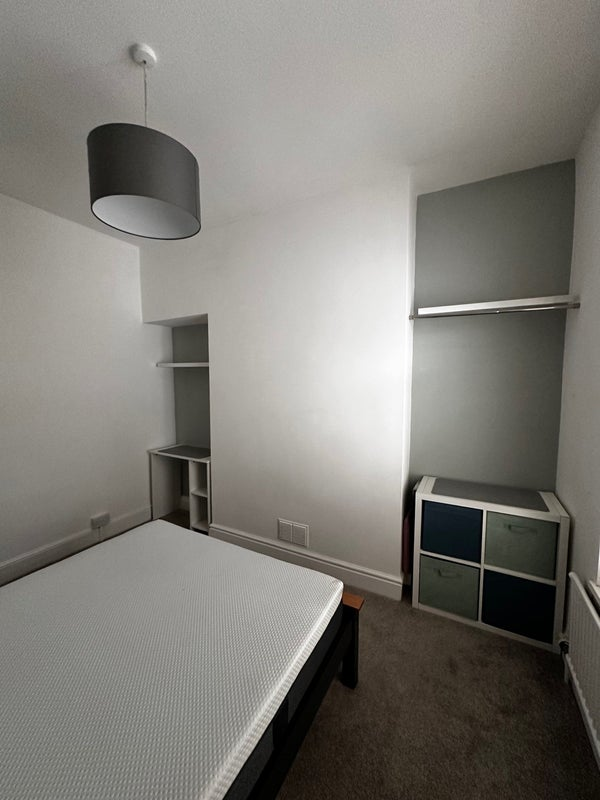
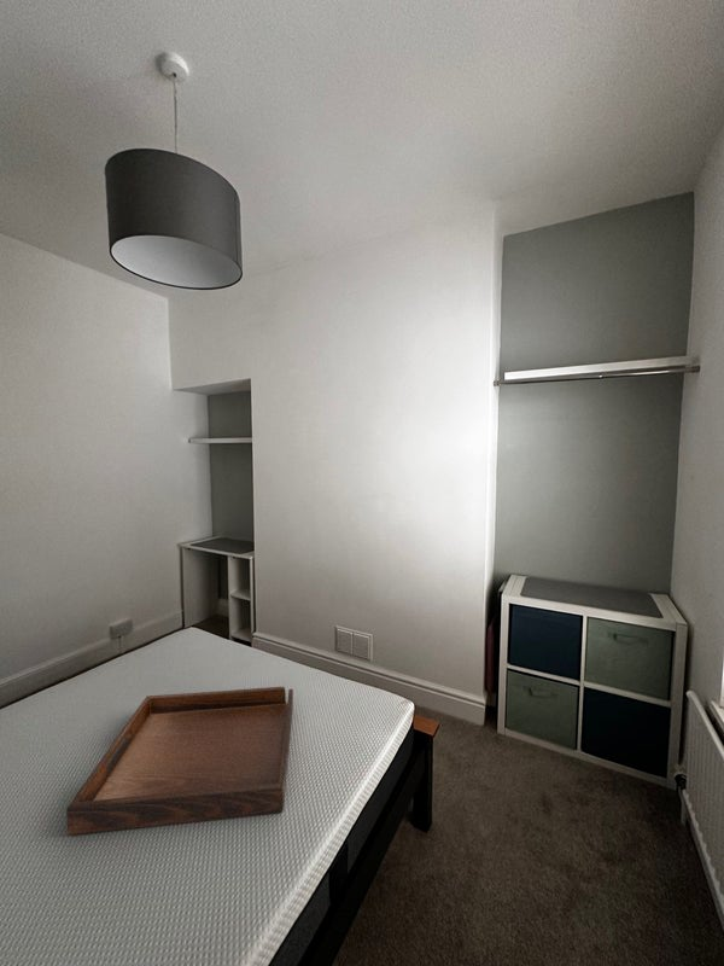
+ serving tray (204, 744)
